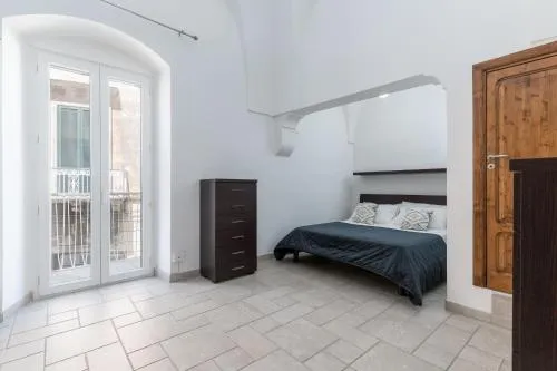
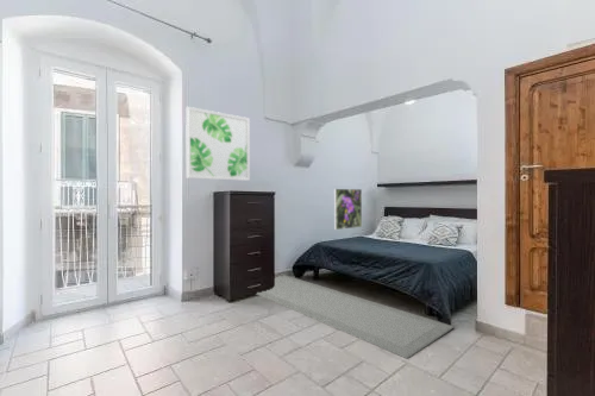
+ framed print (347, 208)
+ wall art (219, 145)
+ rug (320, 300)
